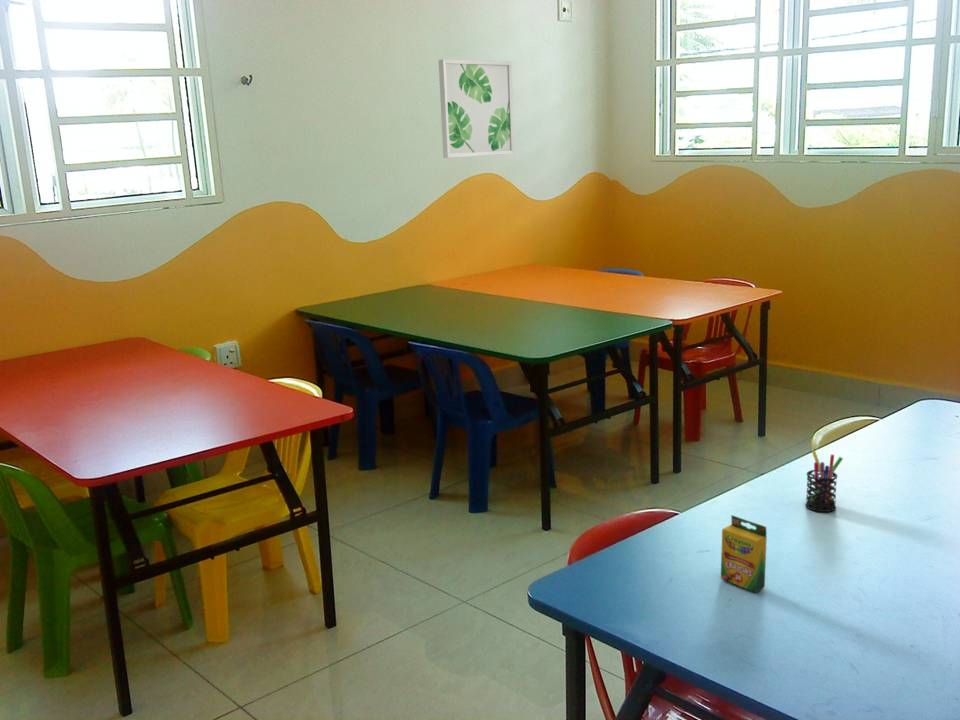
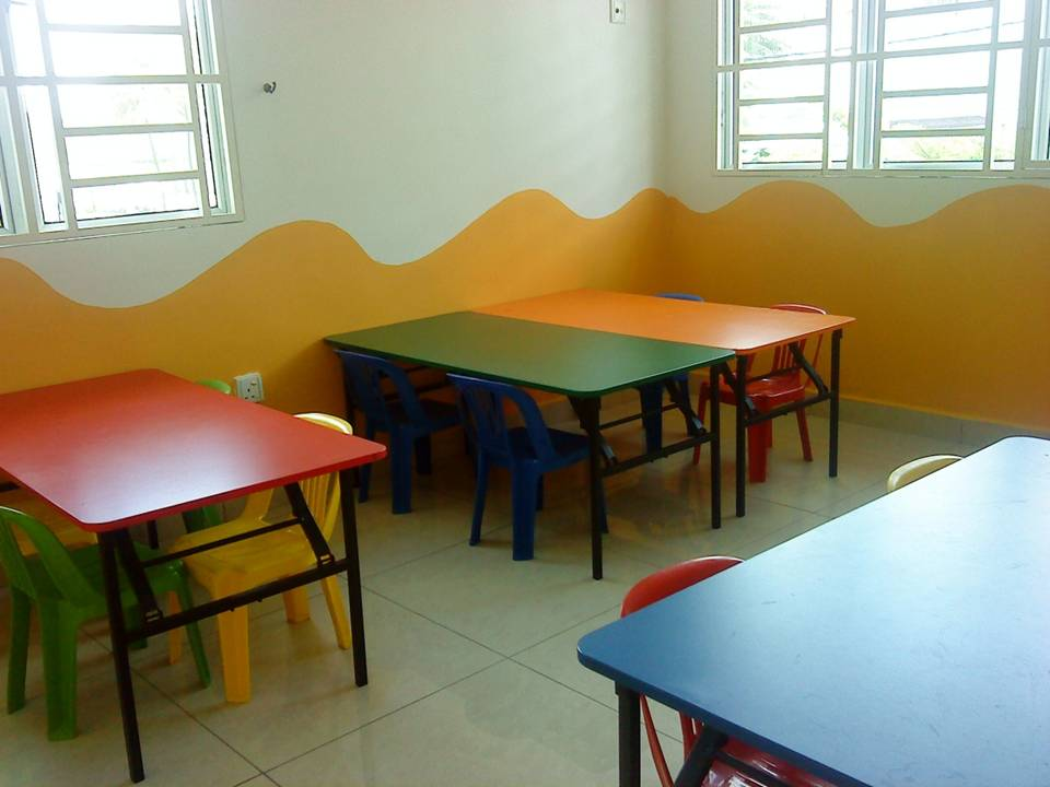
- wall art (477, 108)
- crayon box (743, 553)
- pen holder (825, 478)
